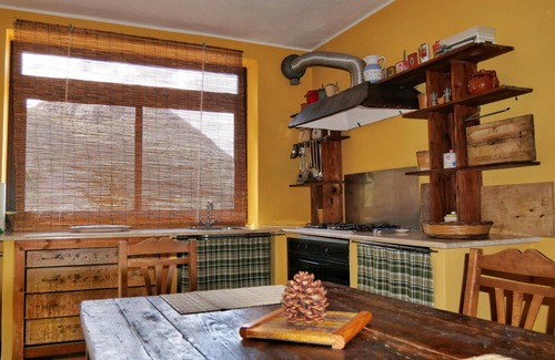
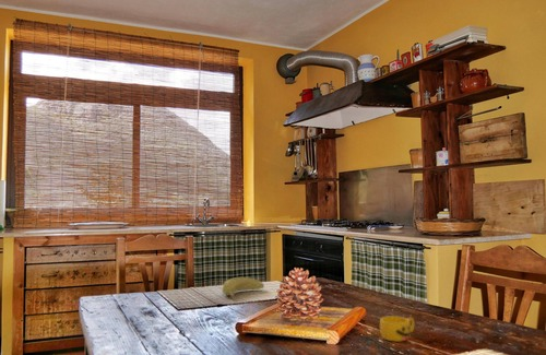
+ cup (399, 328)
+ banana (241, 286)
